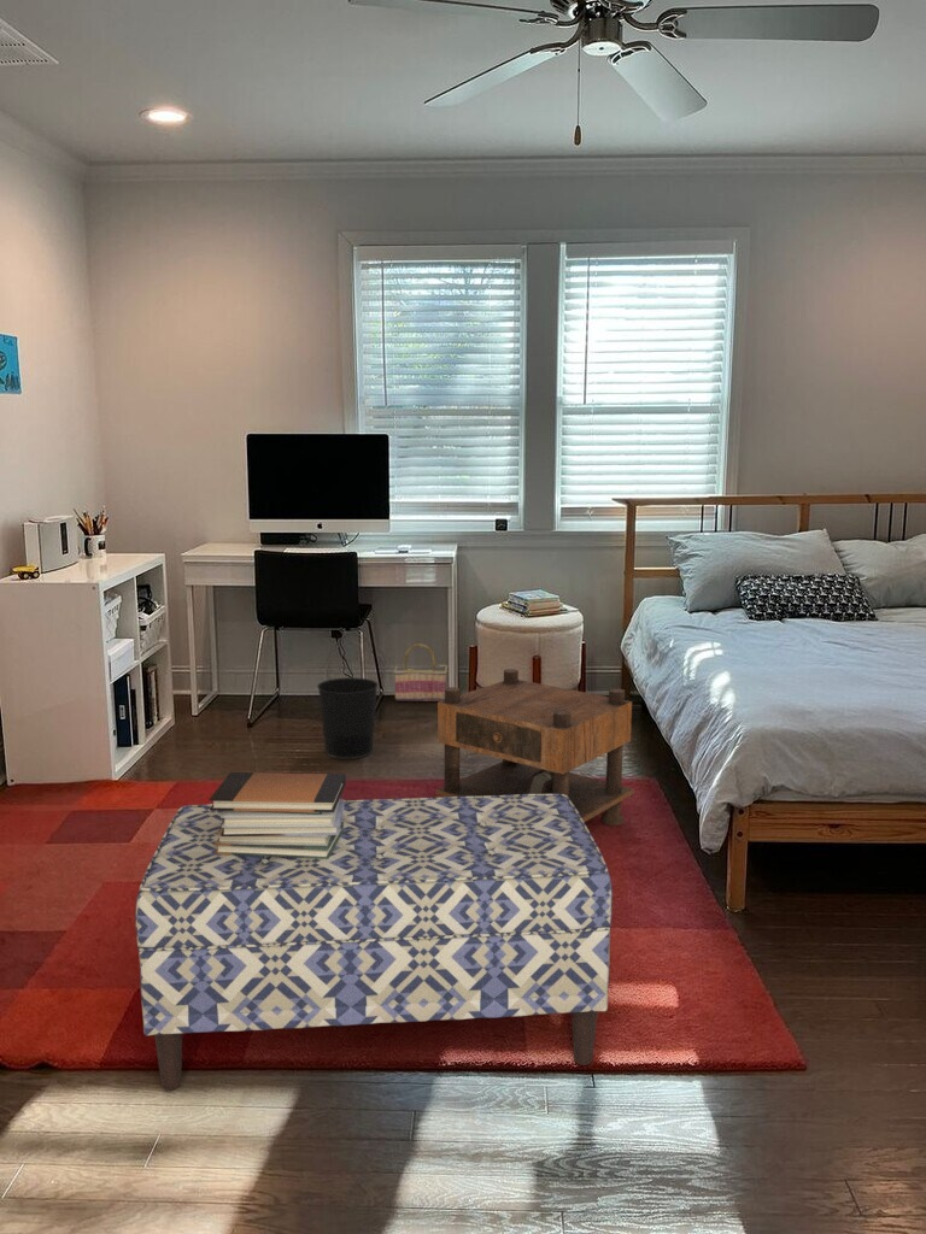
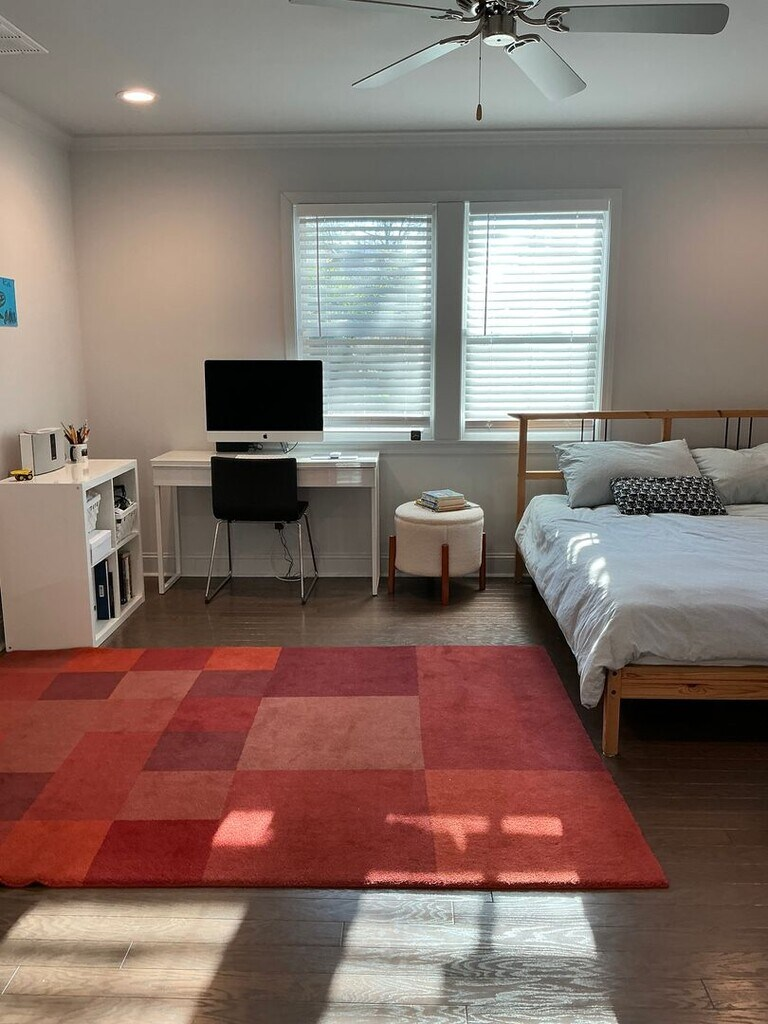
- nightstand (534, 754)
- basket (421, 670)
- bench (379, 929)
- book stack (281, 813)
- wastebasket (347, 718)
